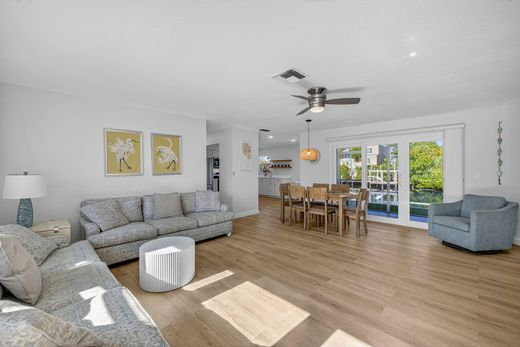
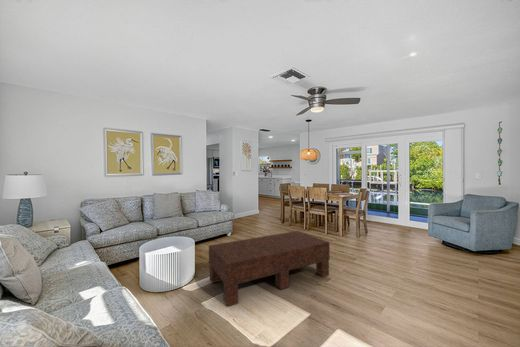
+ coffee table (270, 260)
